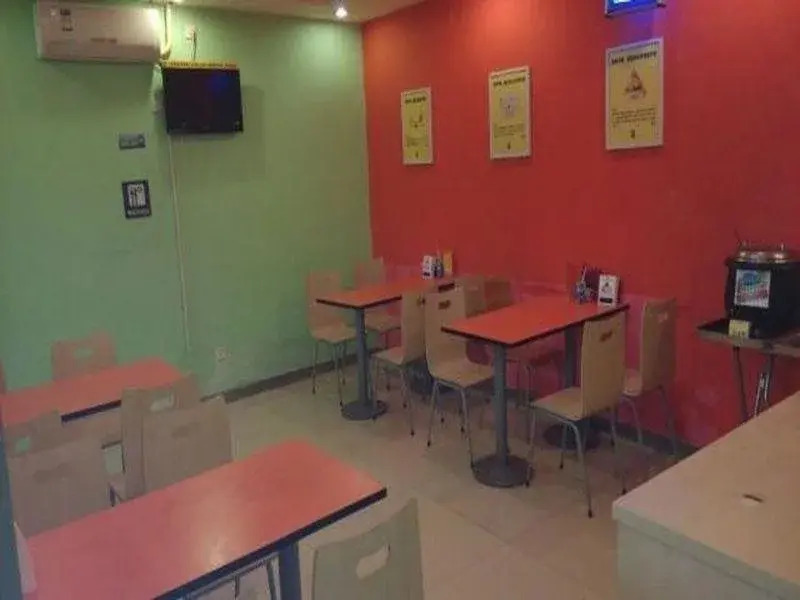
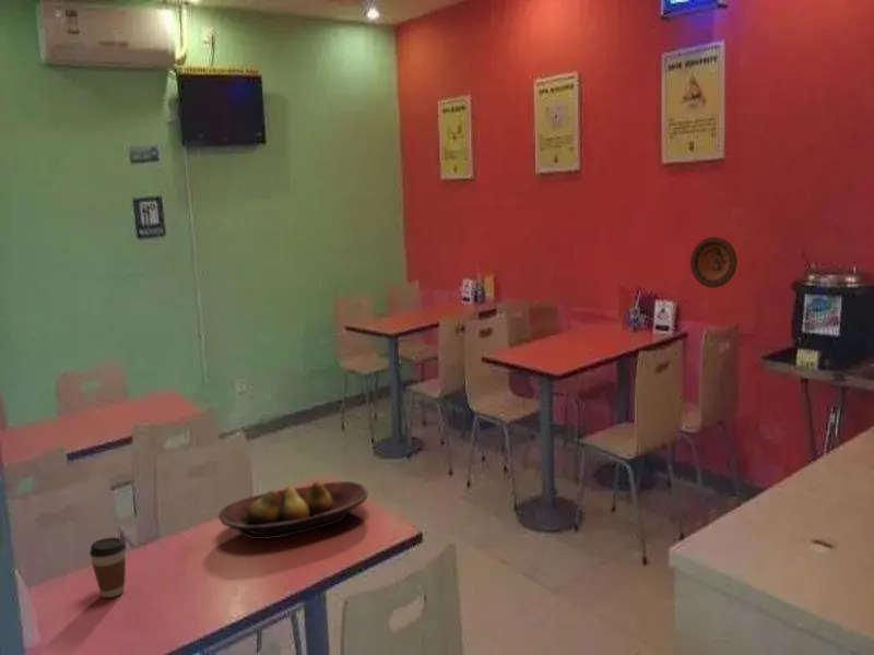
+ fruit bowl (296, 504)
+ coffee cup (109, 568)
+ decorative plate (713, 262)
